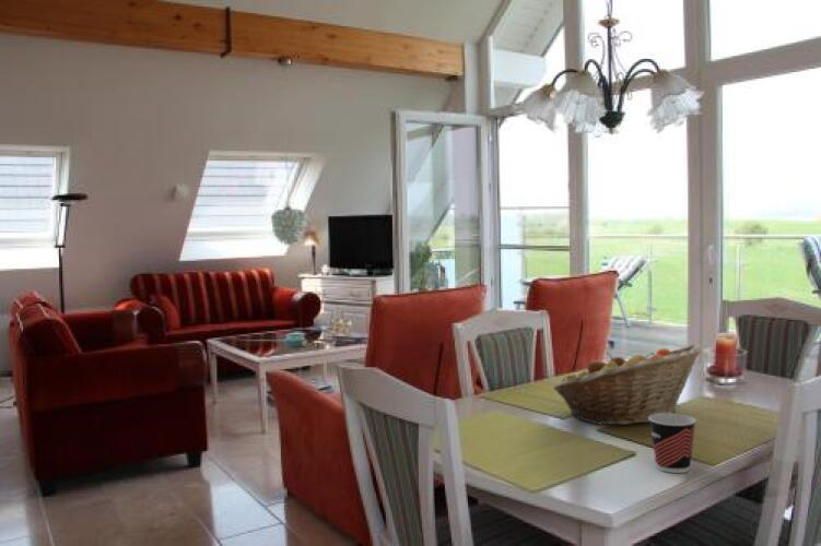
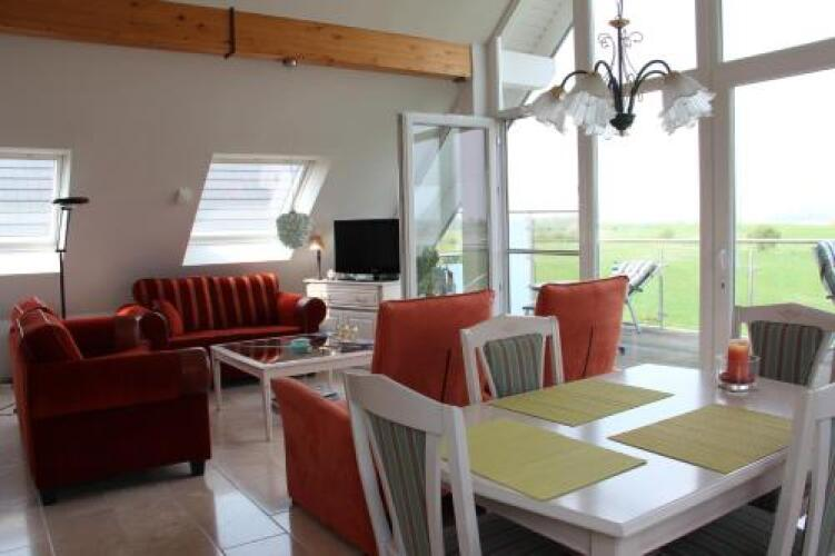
- cup (672, 442)
- fruit basket (628, 379)
